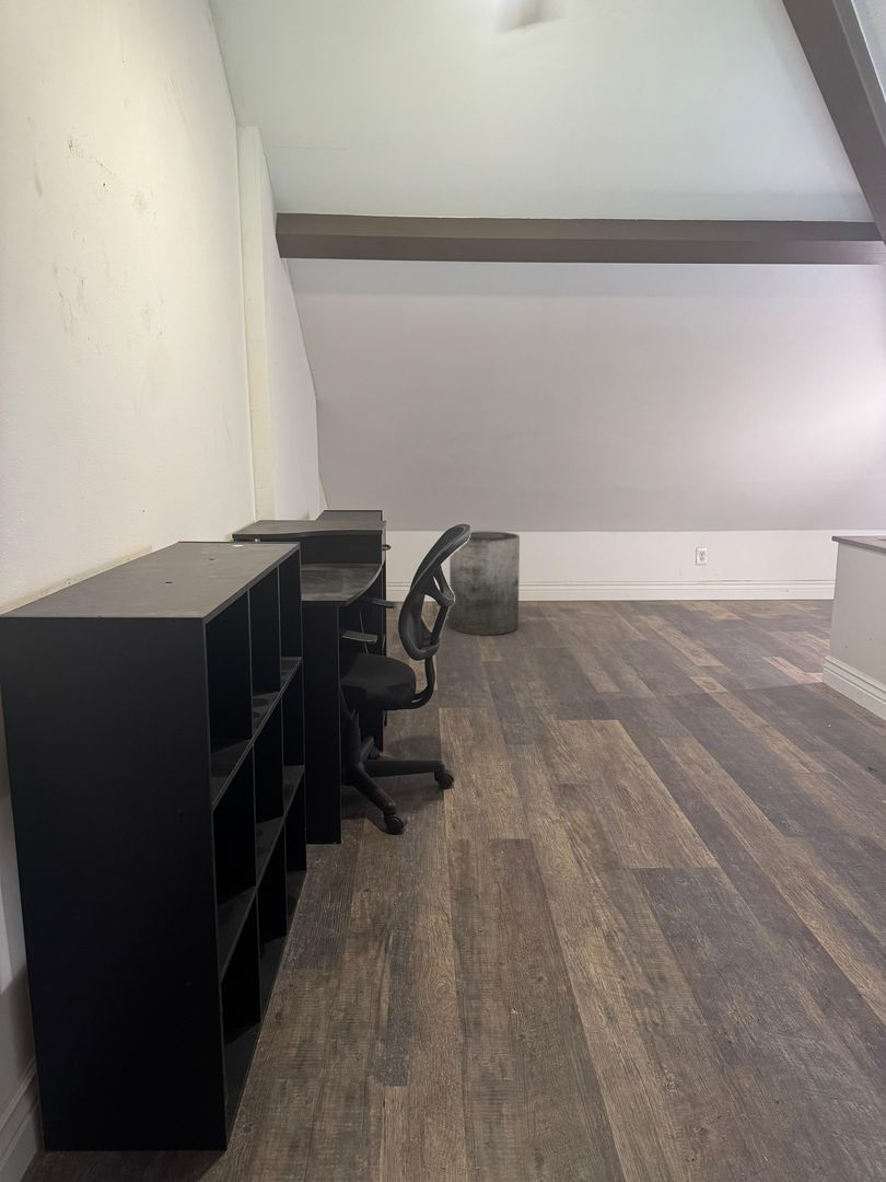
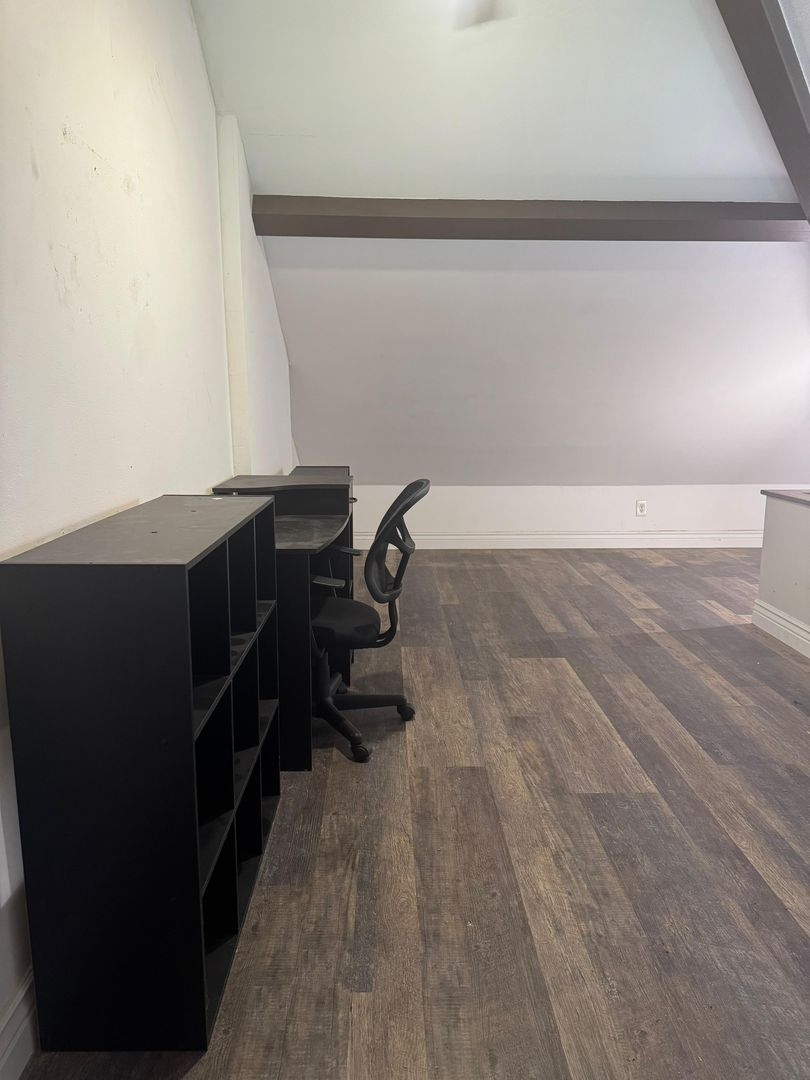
- trash can (483, 581)
